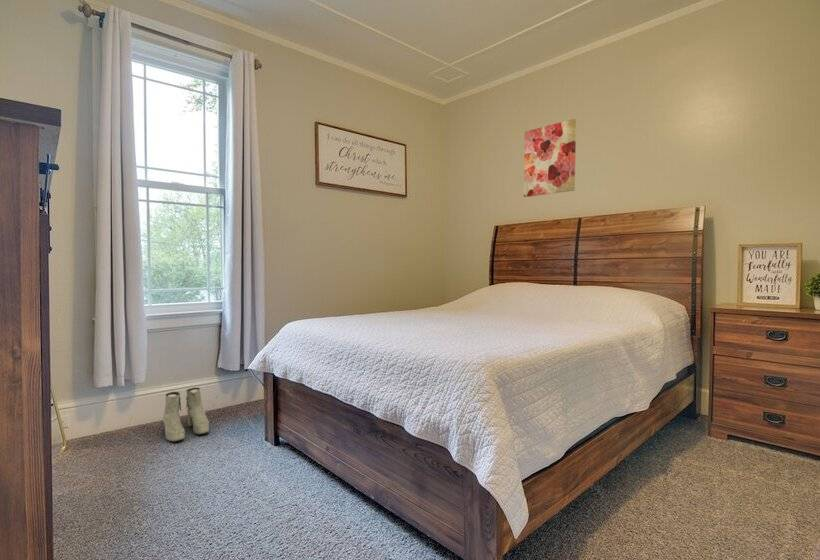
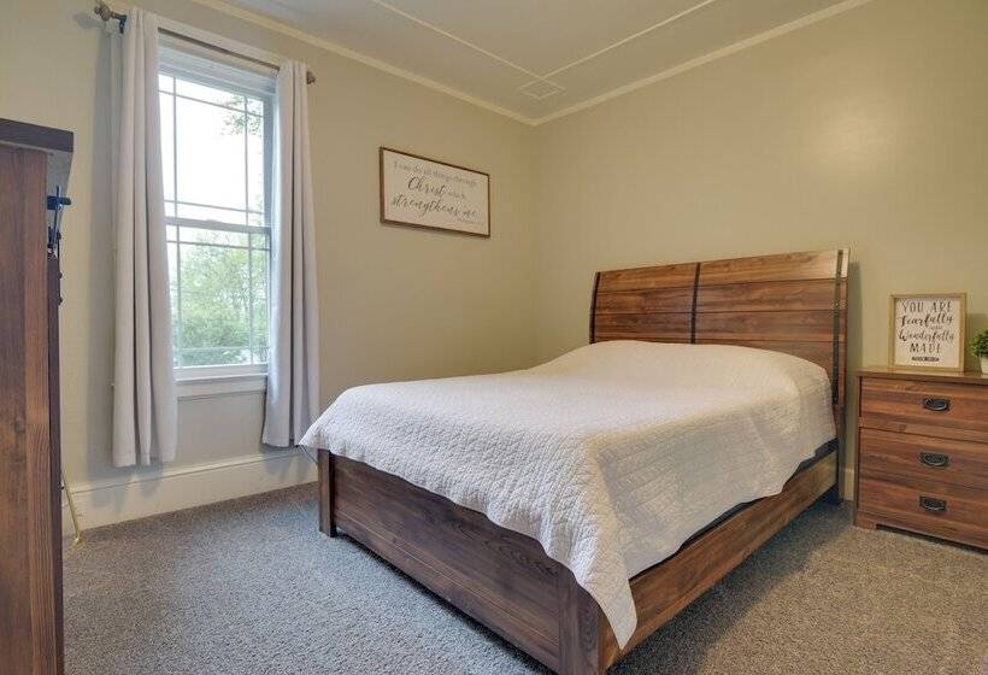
- boots (188, 412)
- wall art (548, 159)
